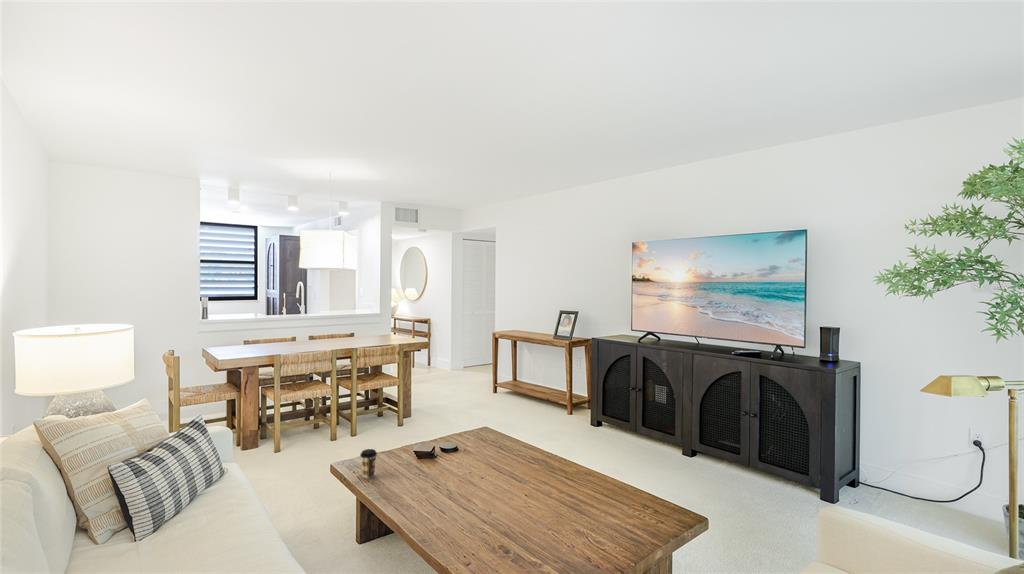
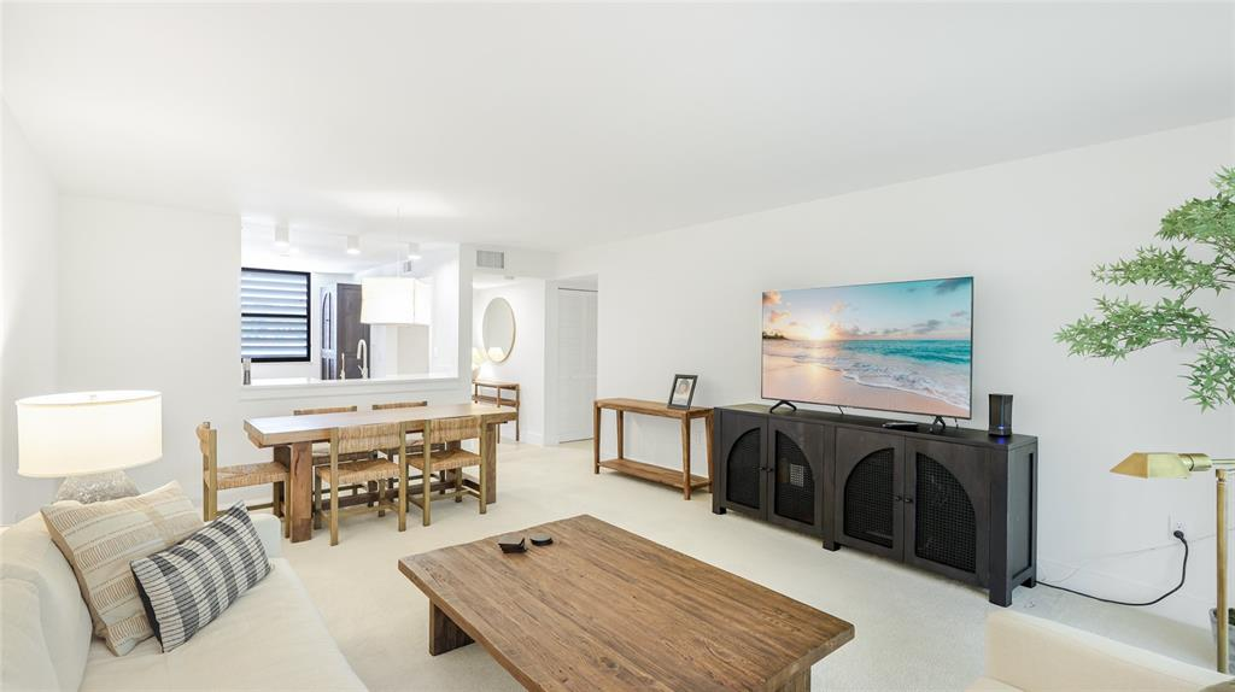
- coffee cup (368, 463)
